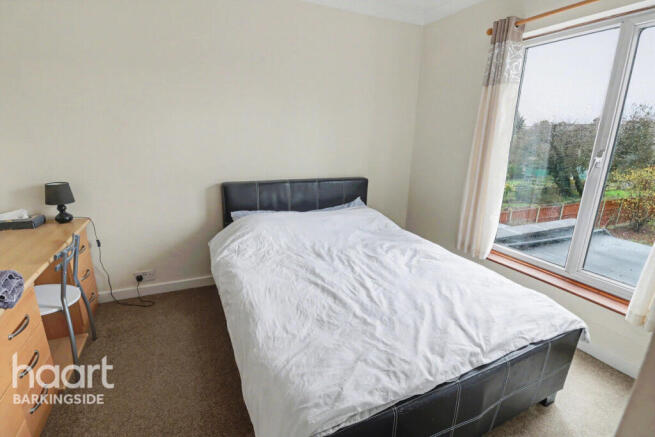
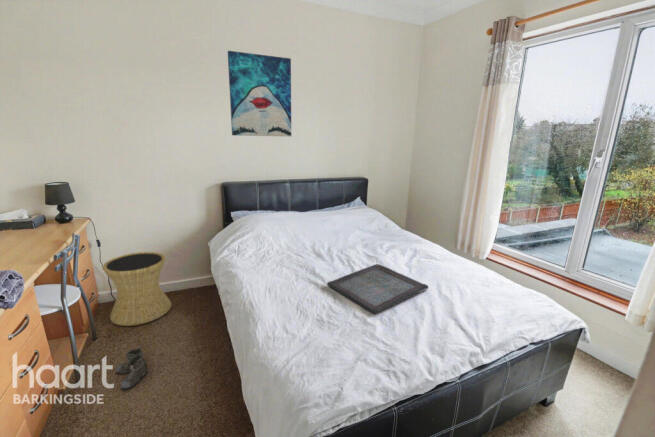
+ wall art (261, 96)
+ serving tray (376, 284)
+ side table (138, 286)
+ boots (130, 365)
